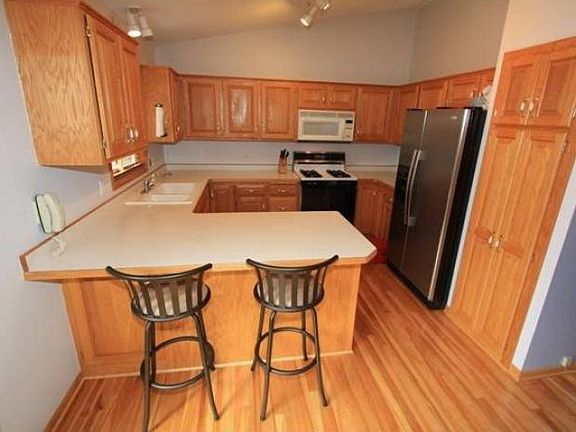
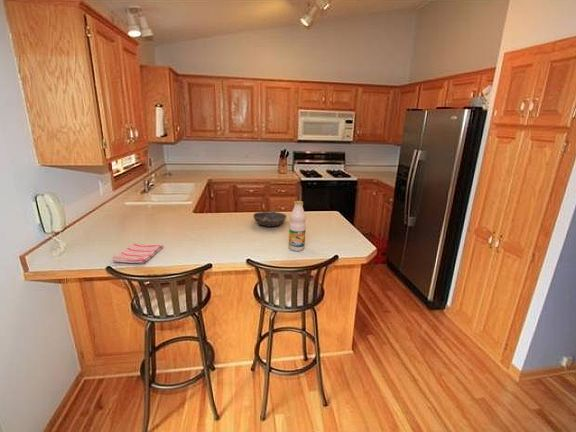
+ bottle (297, 225)
+ bowl (269, 218)
+ dish towel (139, 251)
